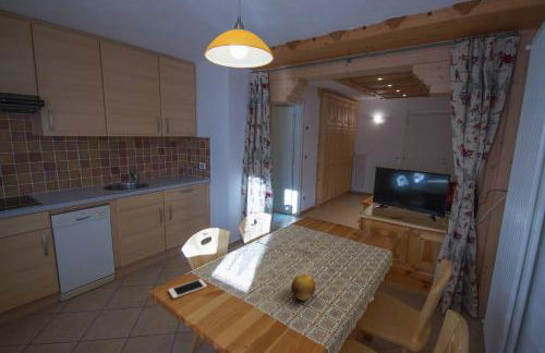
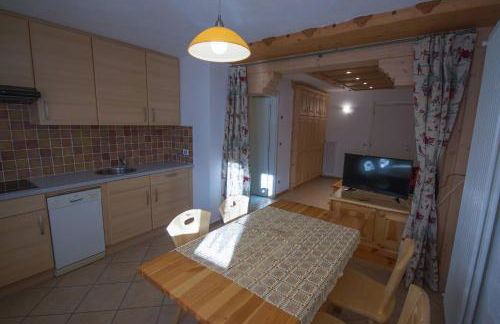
- fruit (302, 285)
- cell phone (187, 288)
